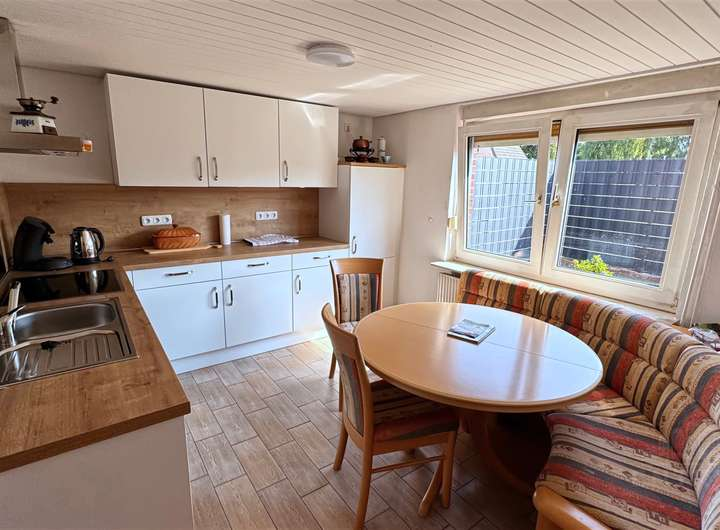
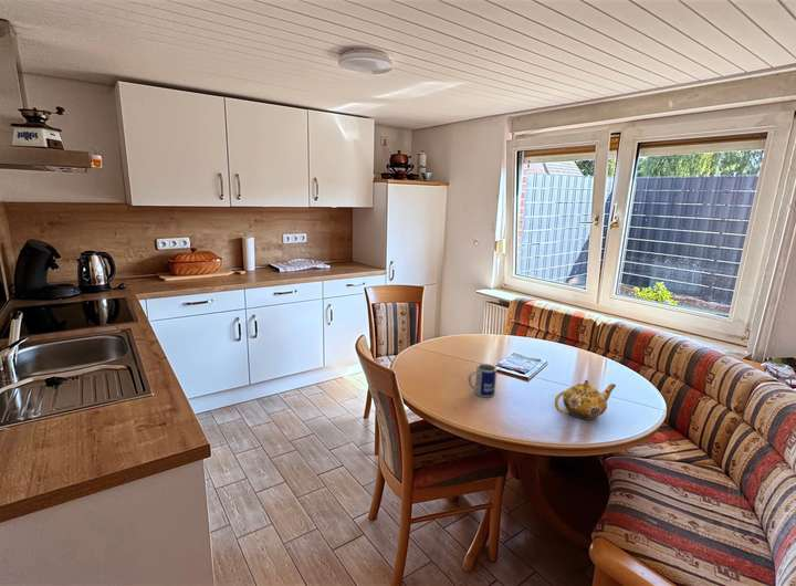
+ mug (481, 380)
+ teapot (585, 397)
